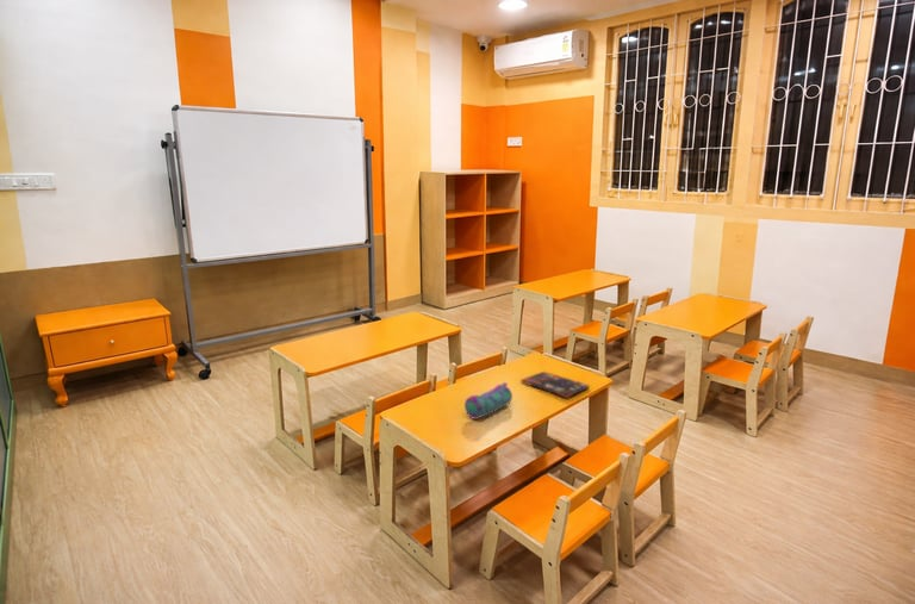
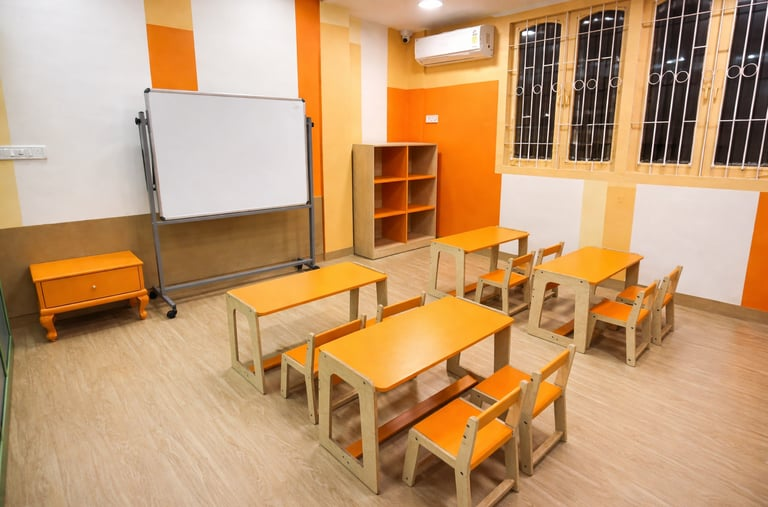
- book (554, 384)
- pencil case (488, 400)
